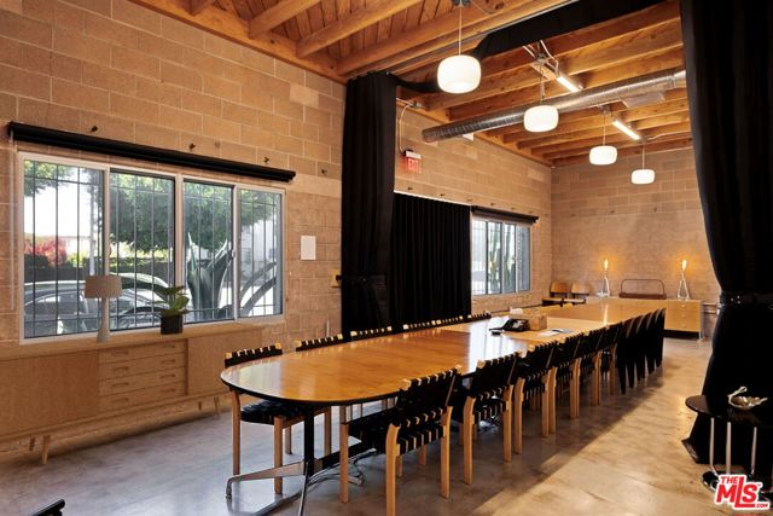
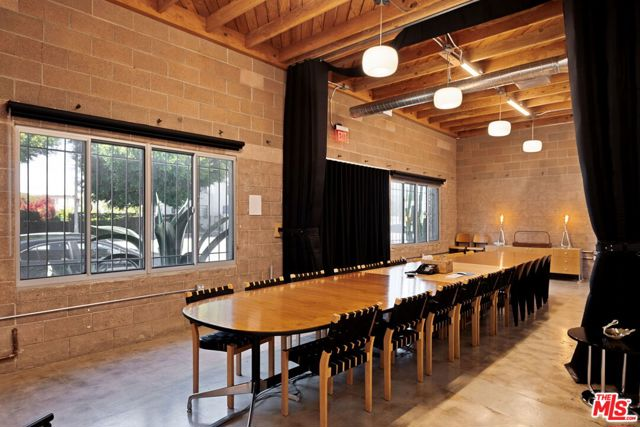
- potted plant (169, 309)
- sideboard (134, 384)
- table lamp (103, 307)
